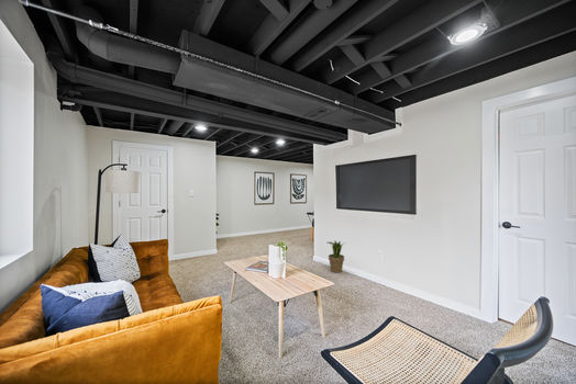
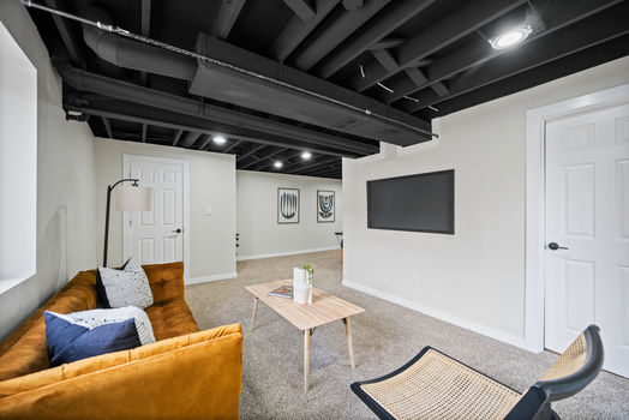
- potted plant (335, 256)
